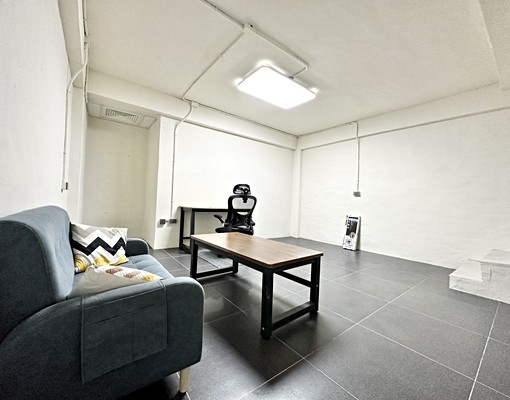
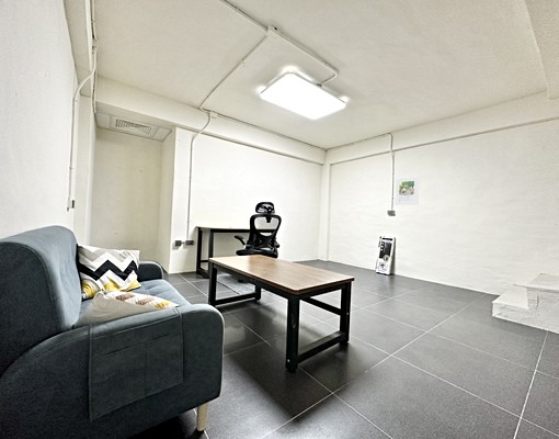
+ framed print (406, 191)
